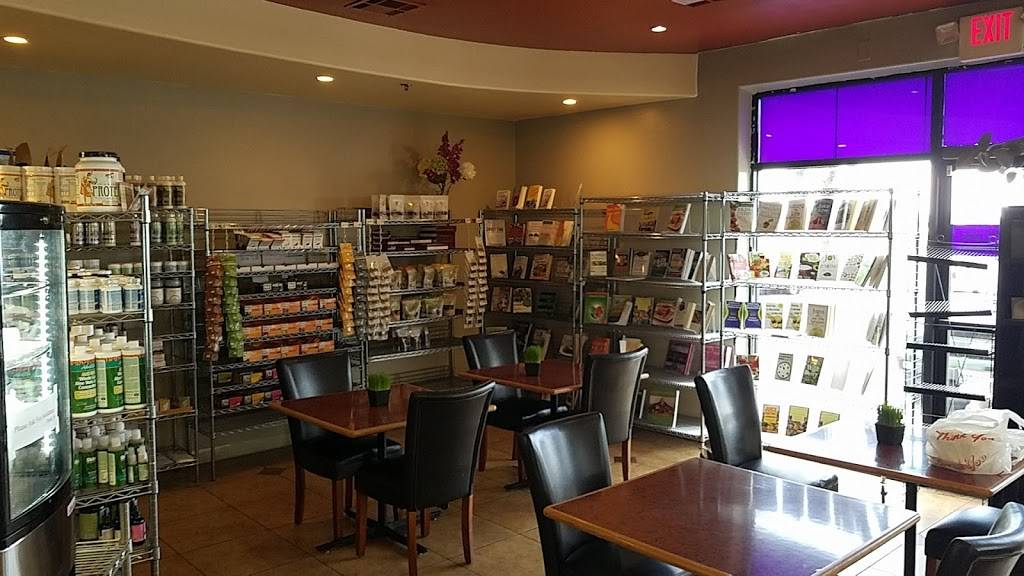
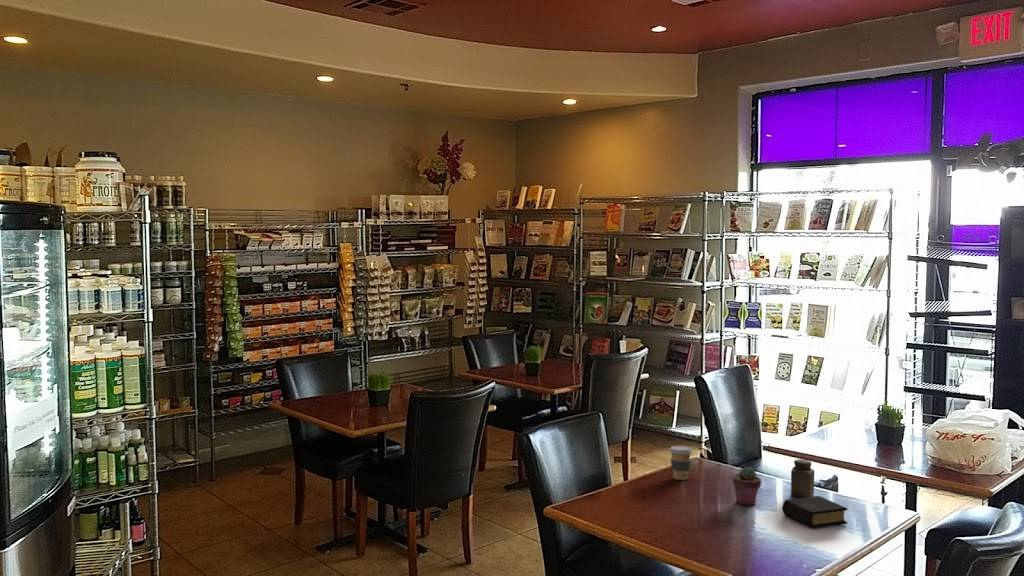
+ potted succulent (746, 484)
+ book (813, 511)
+ salt shaker (802, 477)
+ coffee cup (680, 463)
